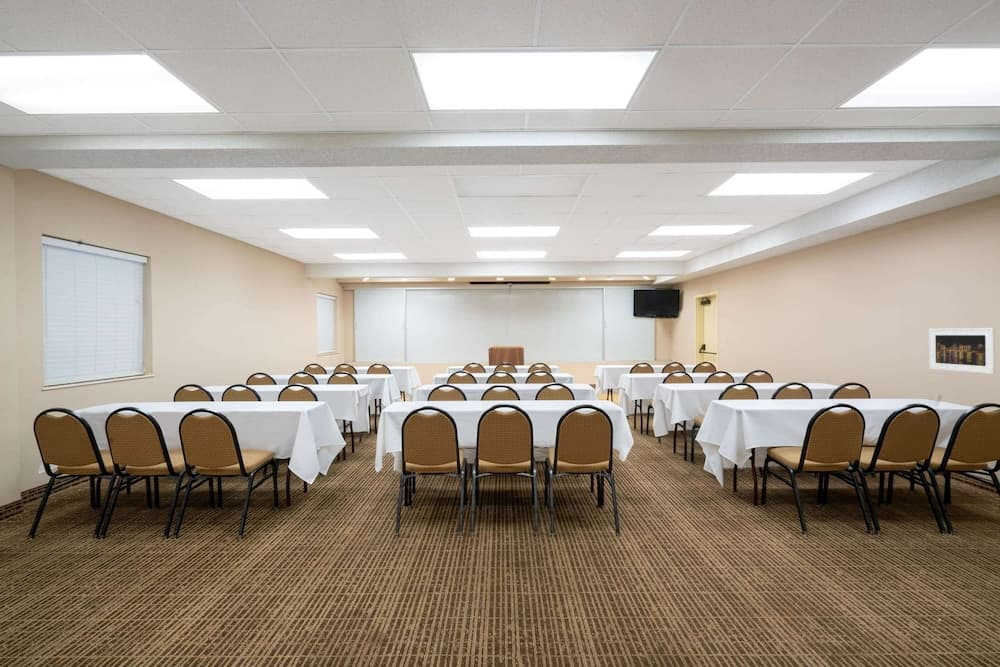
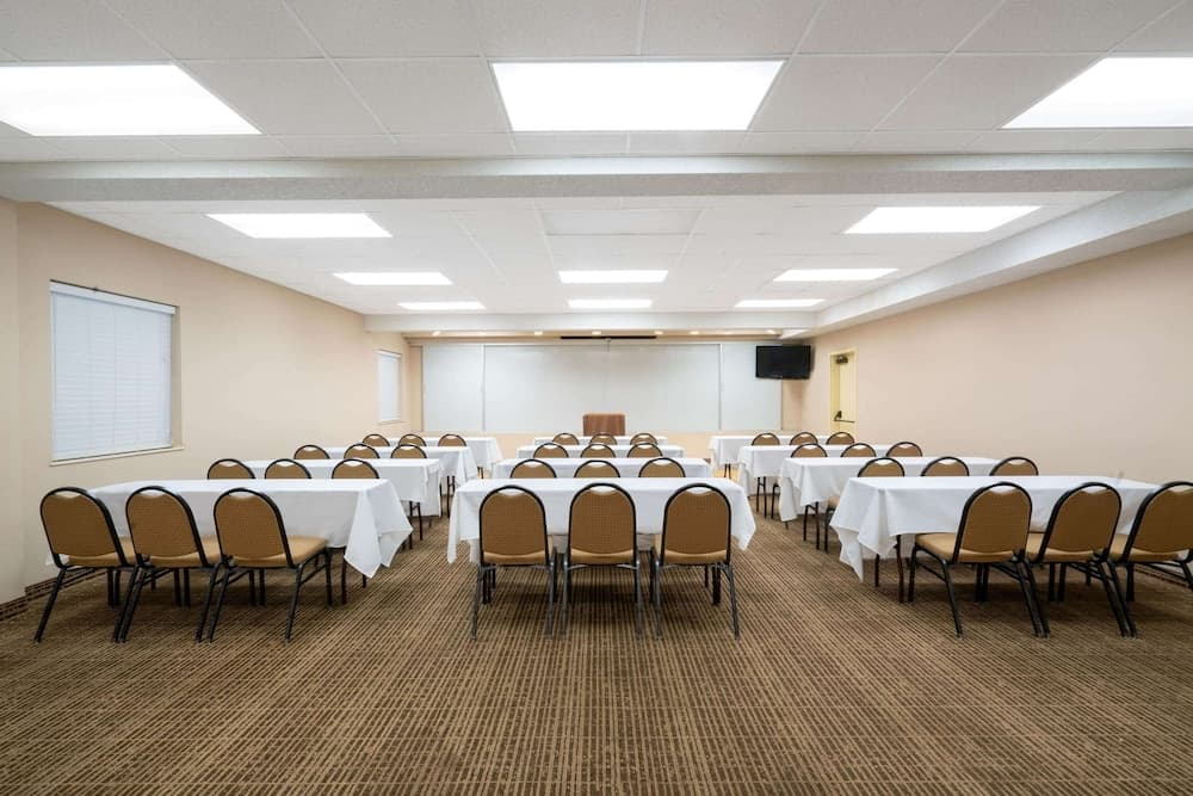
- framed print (959, 349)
